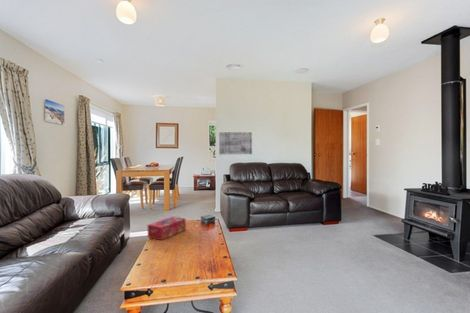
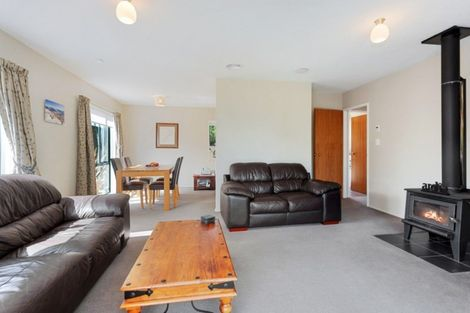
- tissue box (167, 227)
- wall art (235, 143)
